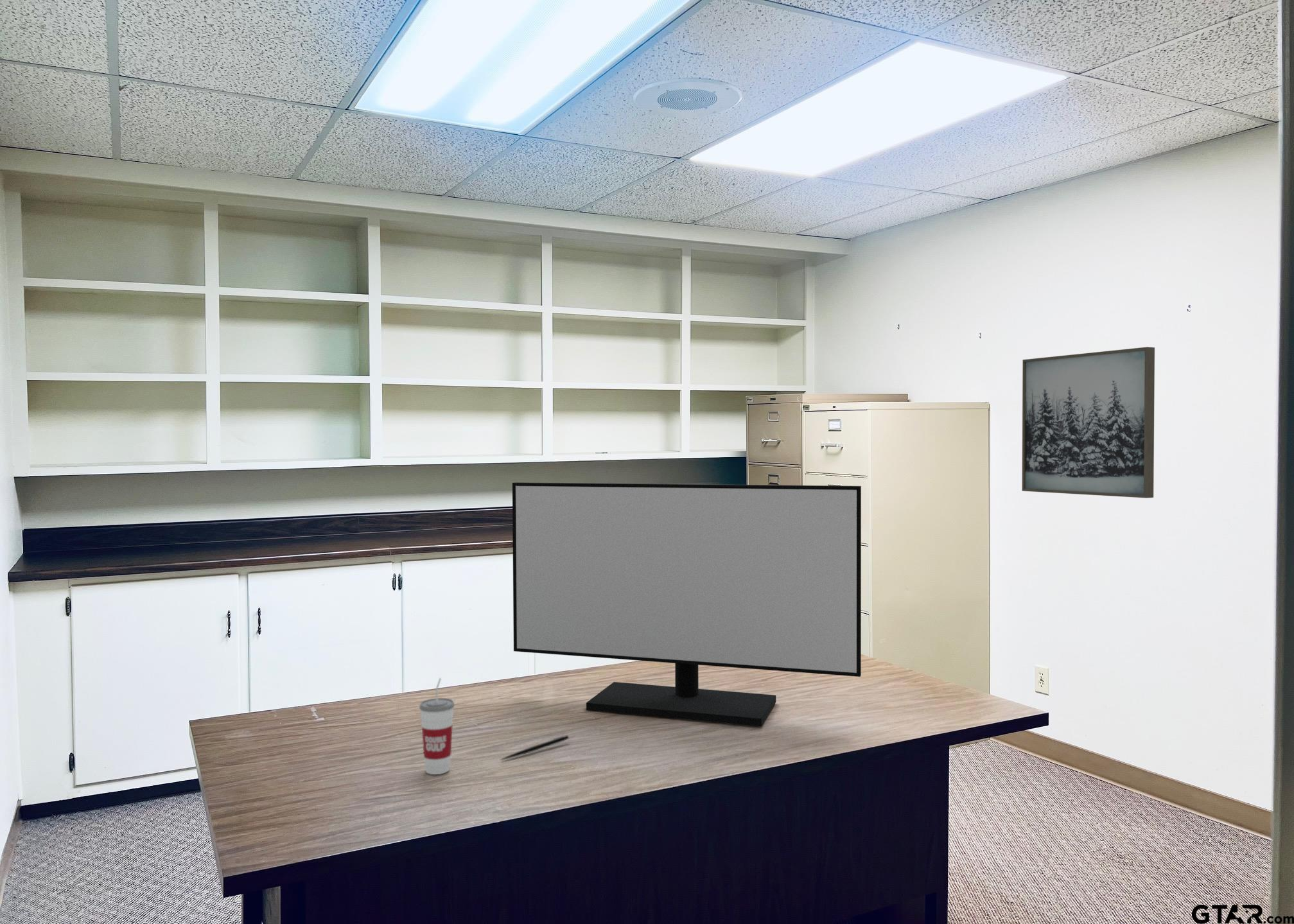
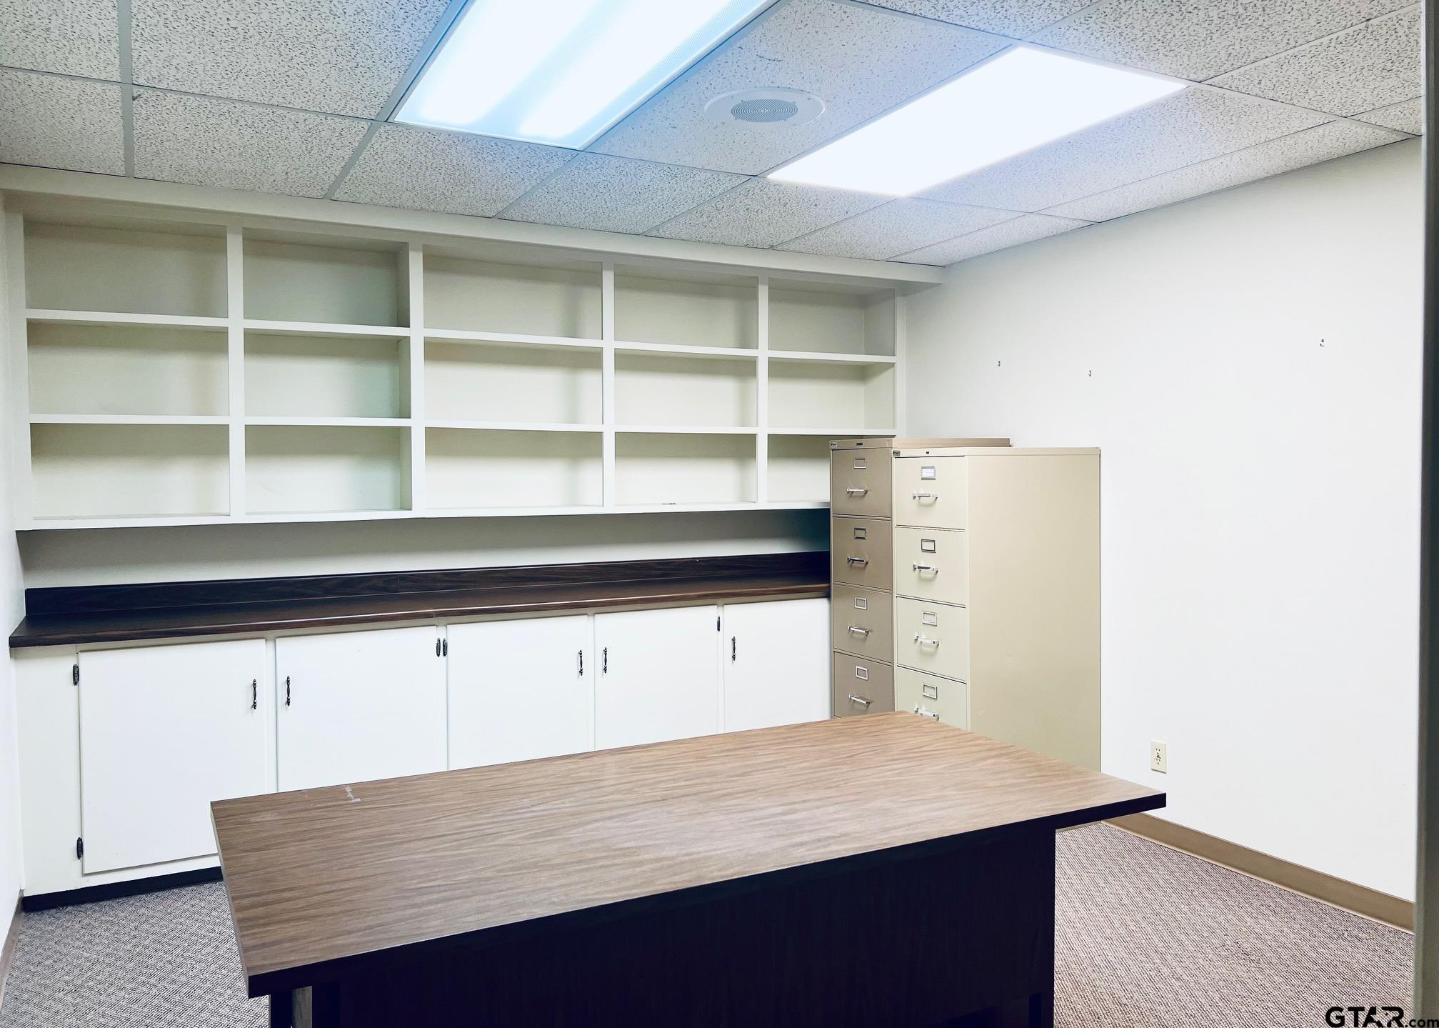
- monitor (681, 595)
- pen (534, 747)
- wall art (1083, 424)
- cup (437, 724)
